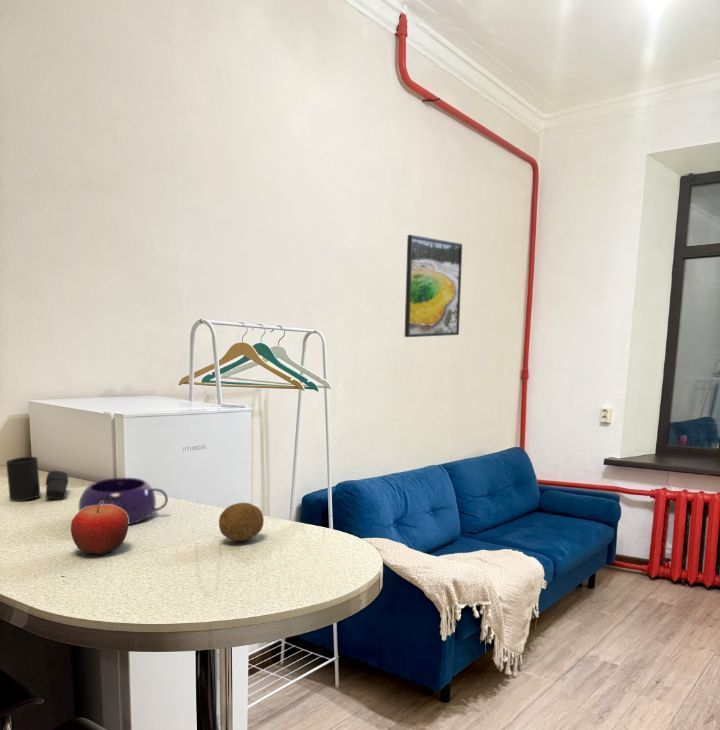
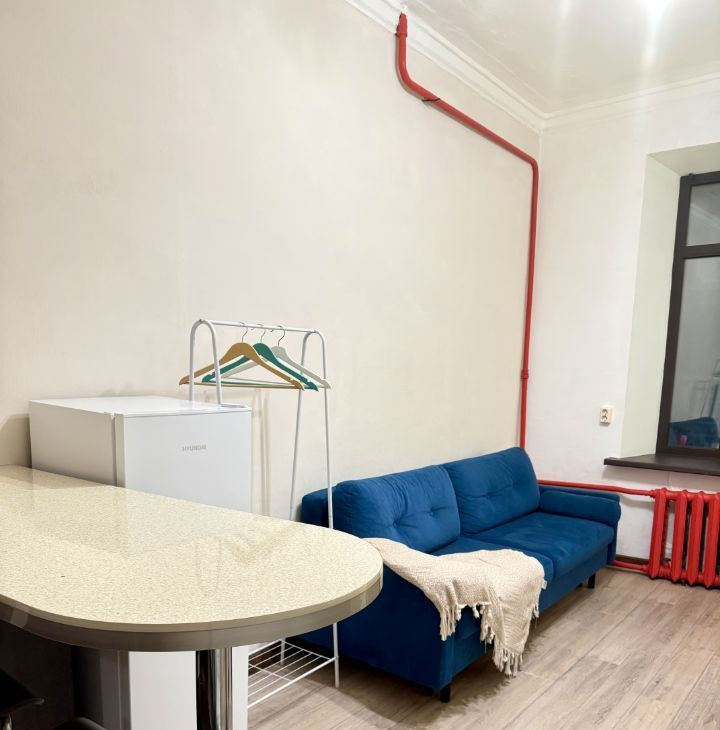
- fruit (100, 525)
- coffee mug (38, 476)
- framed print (434, 288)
- fruit (241, 521)
- bowl (124, 501)
